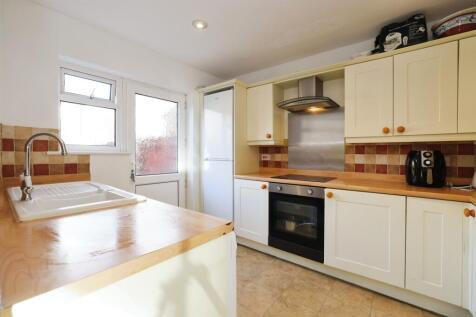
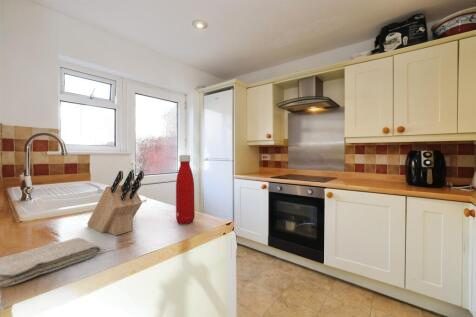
+ bottle (185, 188)
+ knife block (116, 199)
+ washcloth (47, 256)
